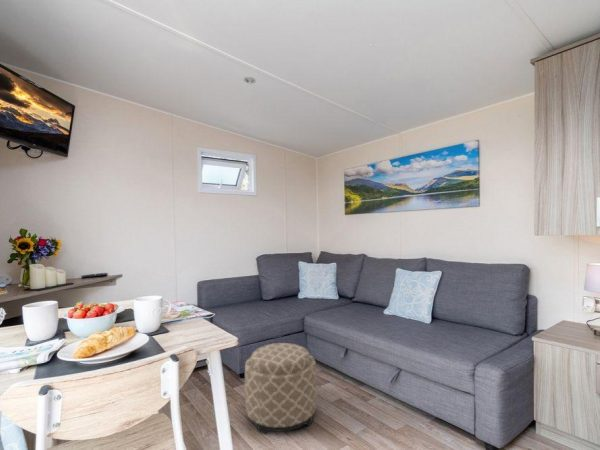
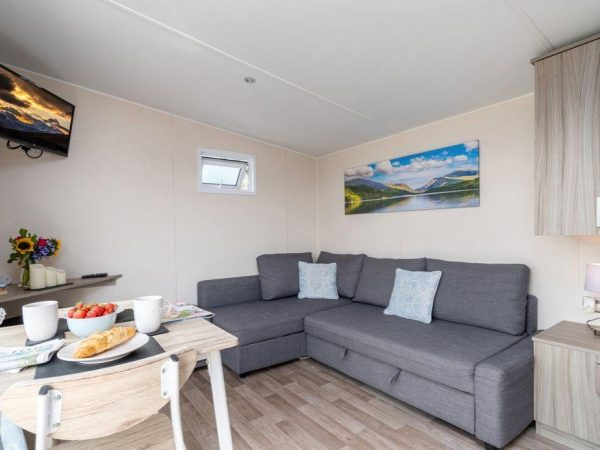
- ottoman (280, 383)
